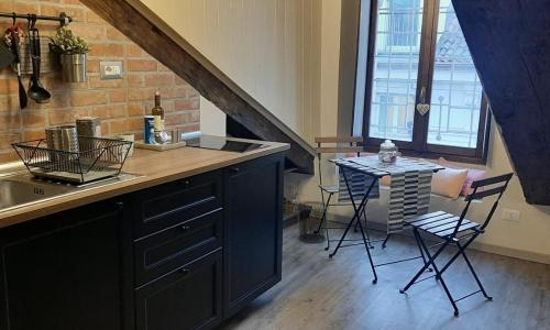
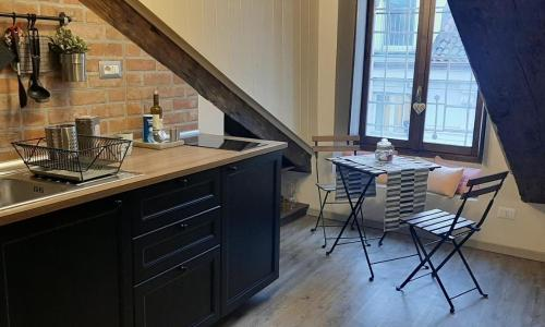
- waste bin (312, 221)
